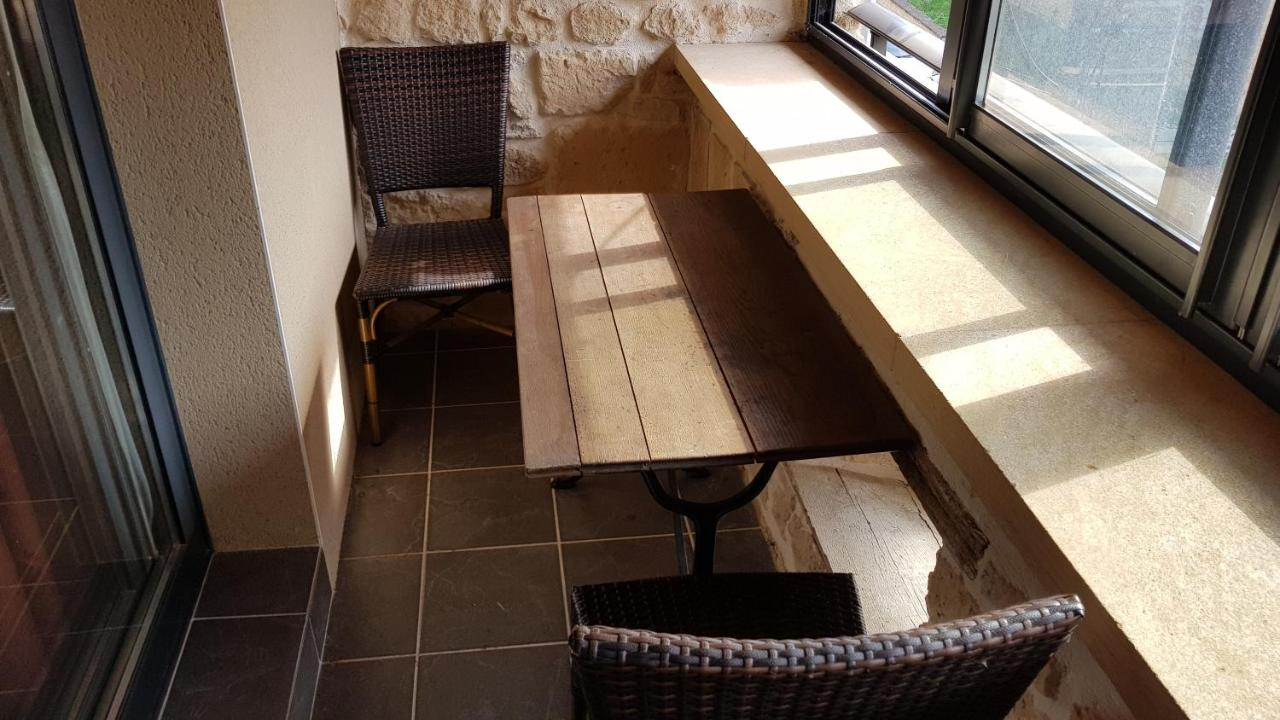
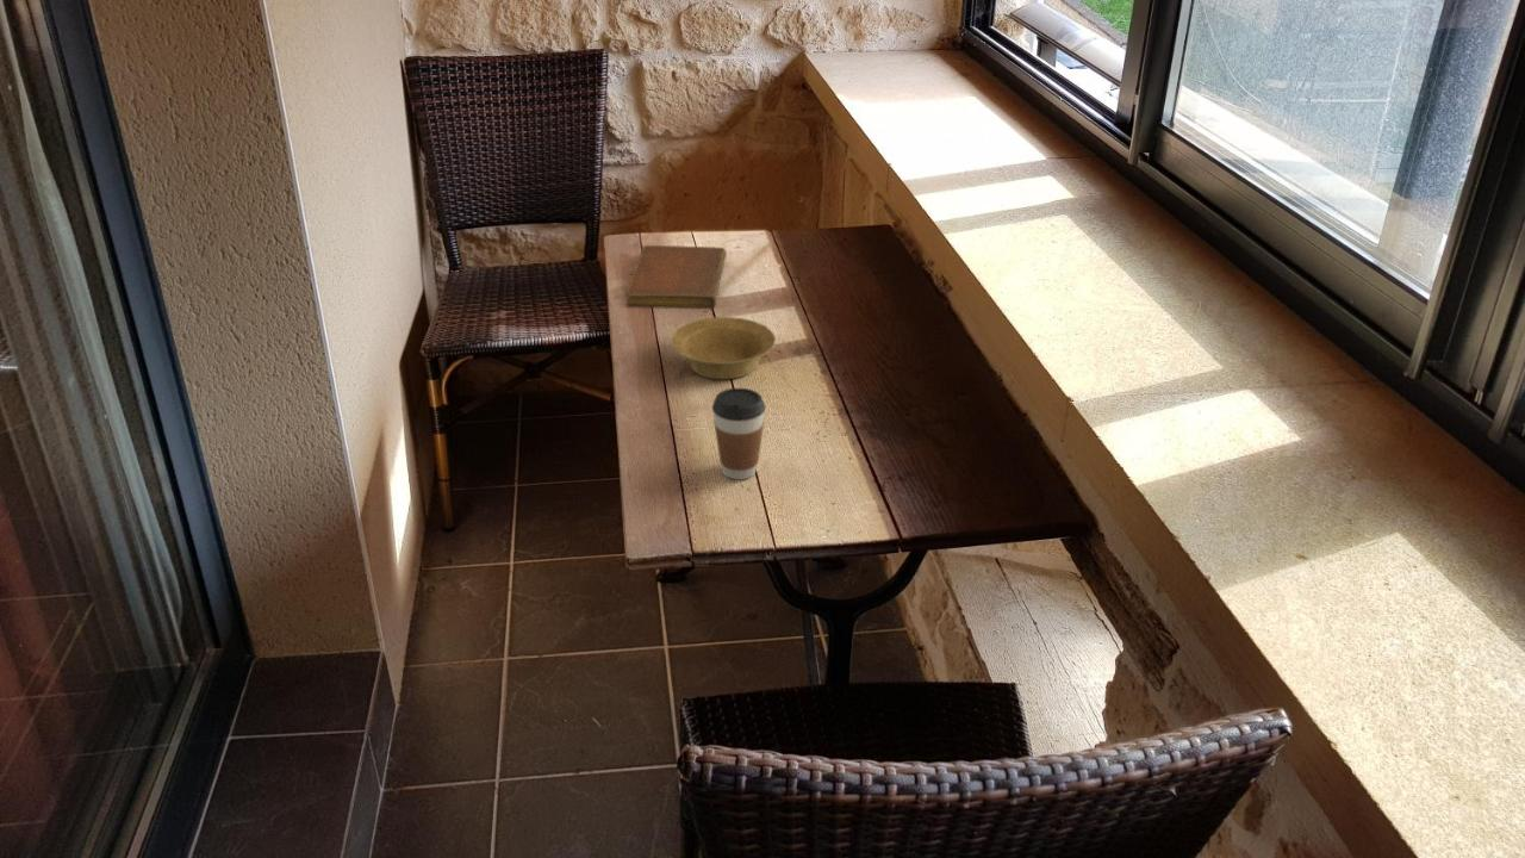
+ bowl (723, 352)
+ coffee cup (739, 434)
+ notebook (678, 275)
